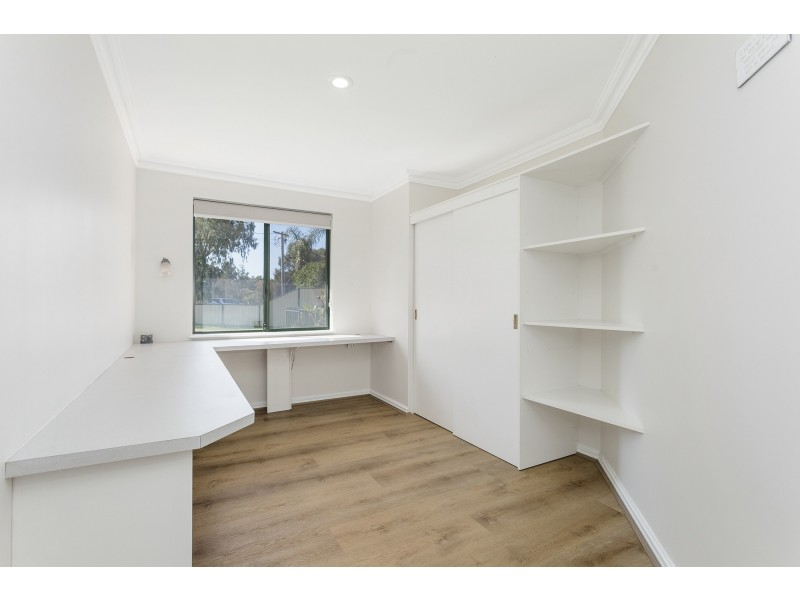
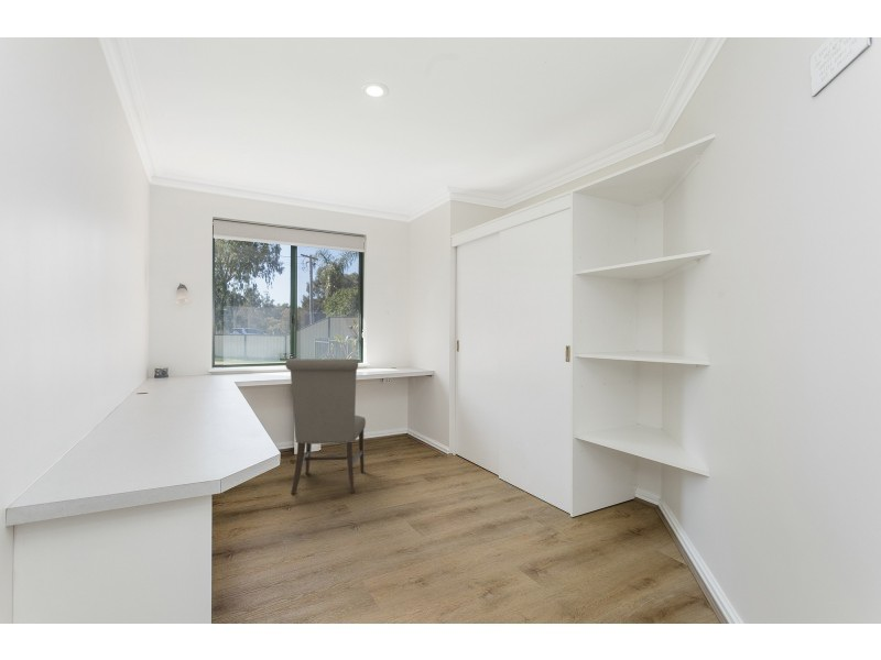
+ chair (328, 420)
